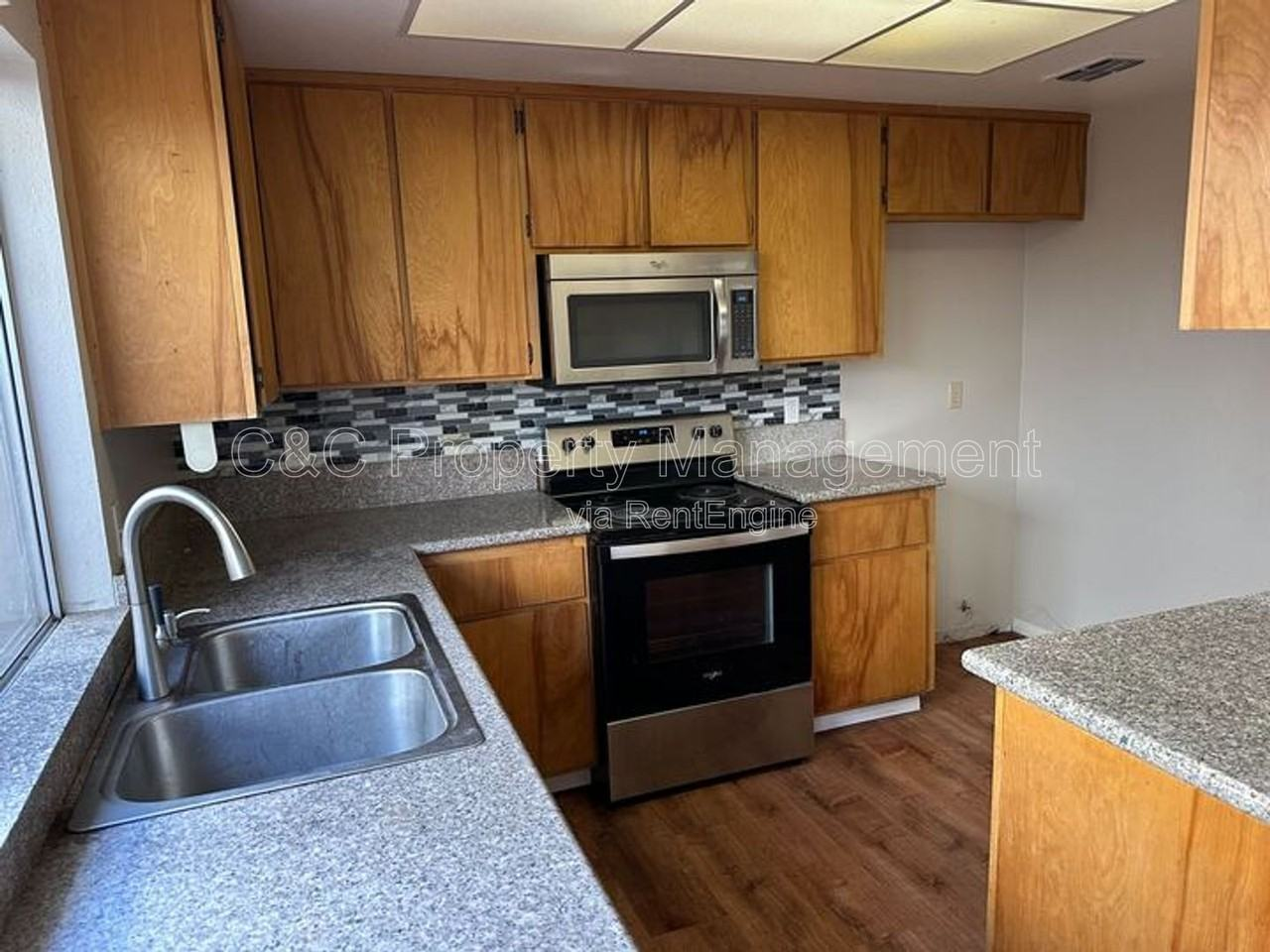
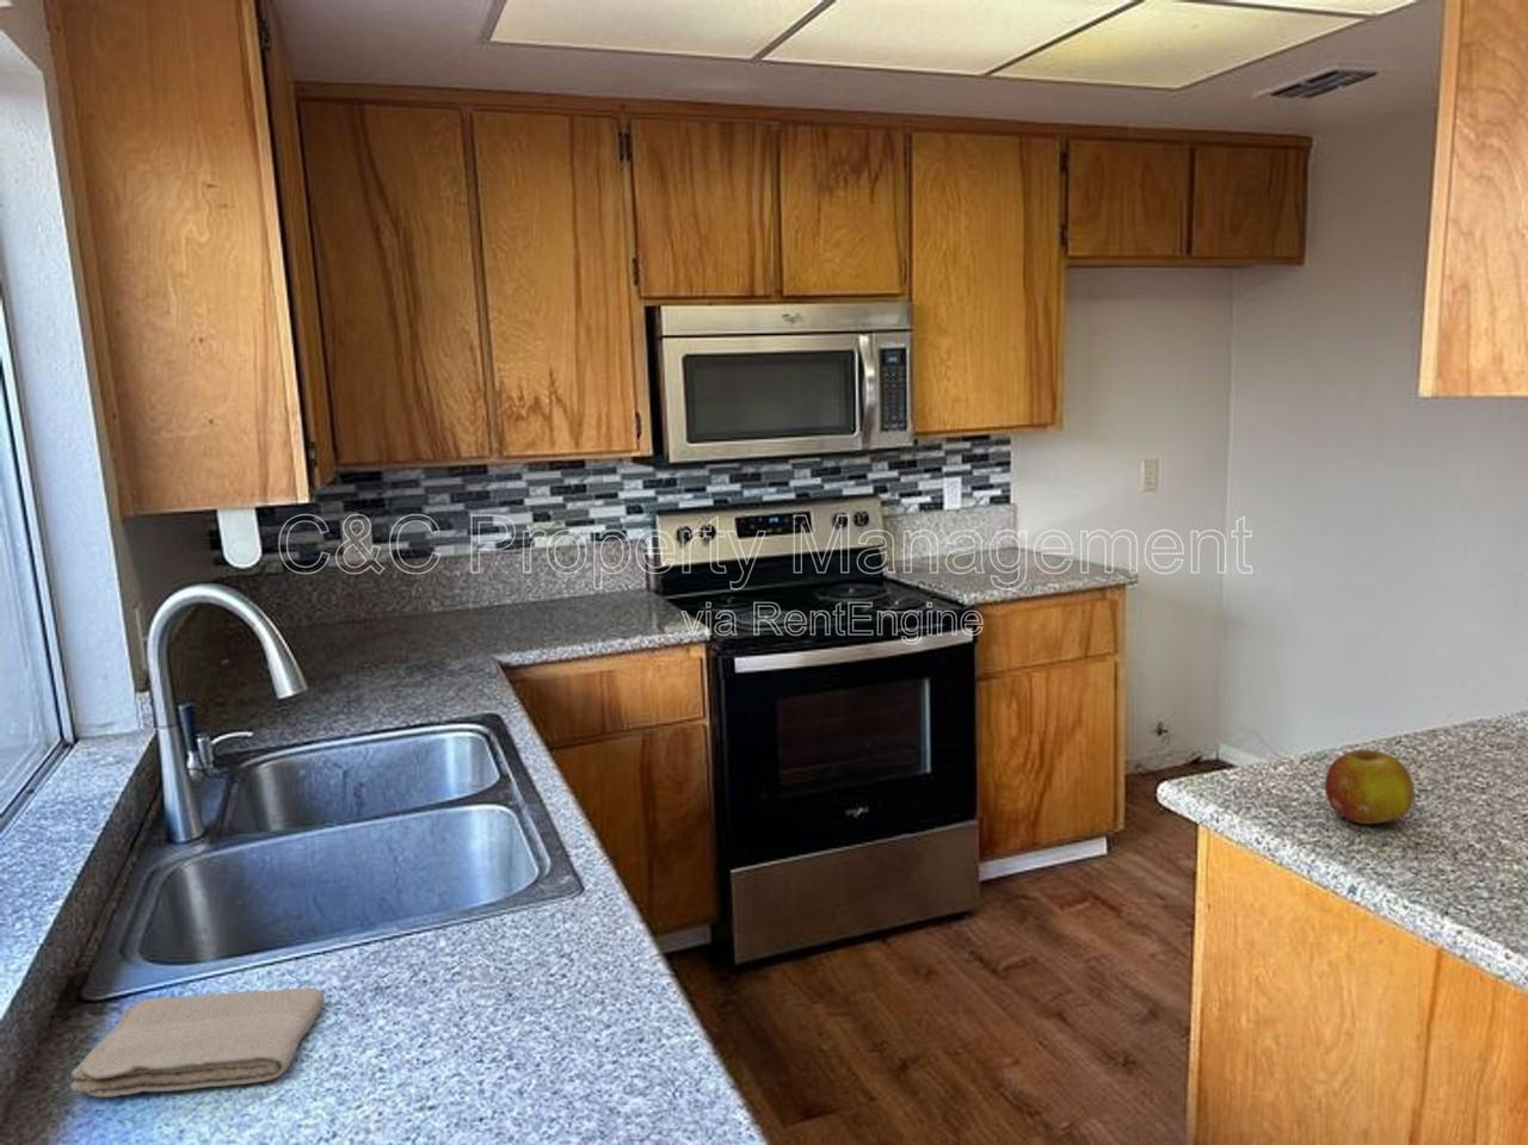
+ fruit (1369, 787)
+ washcloth (205, 1036)
